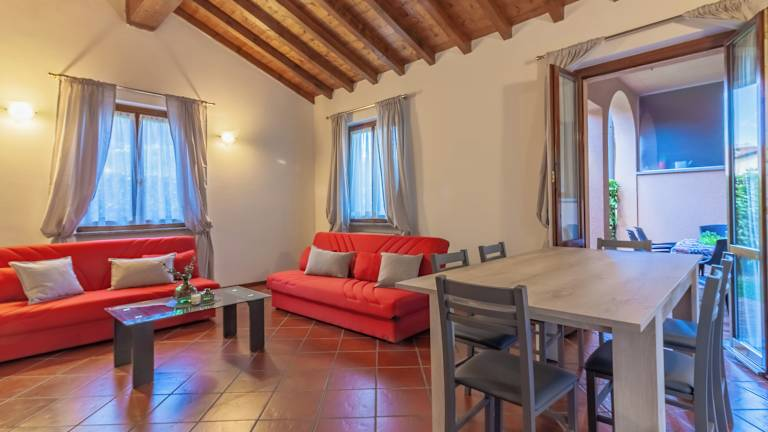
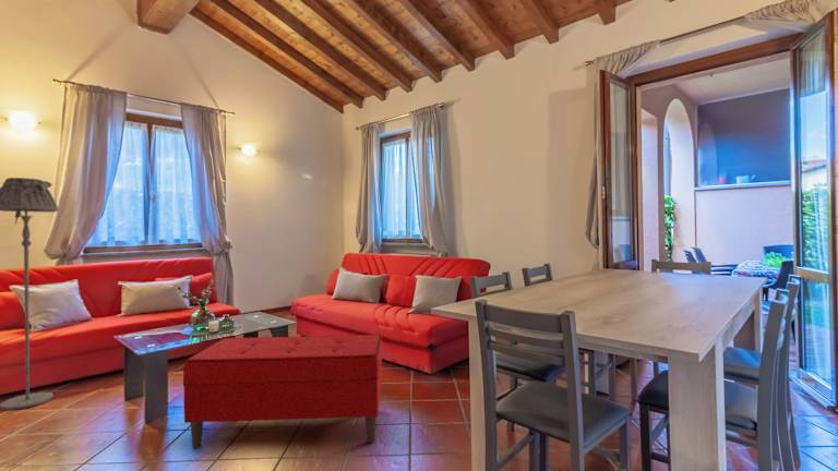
+ bench (294, 386)
+ floor lamp (25, 290)
